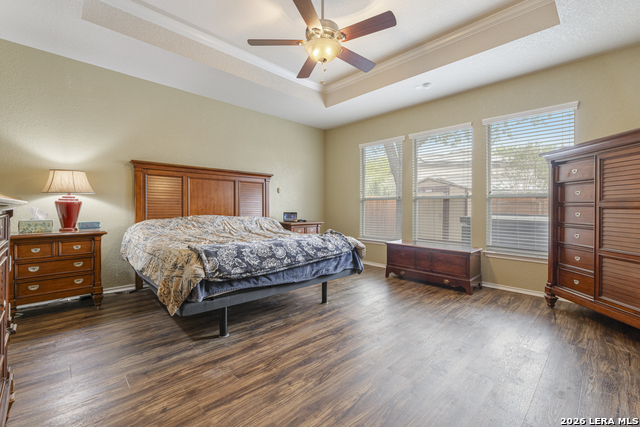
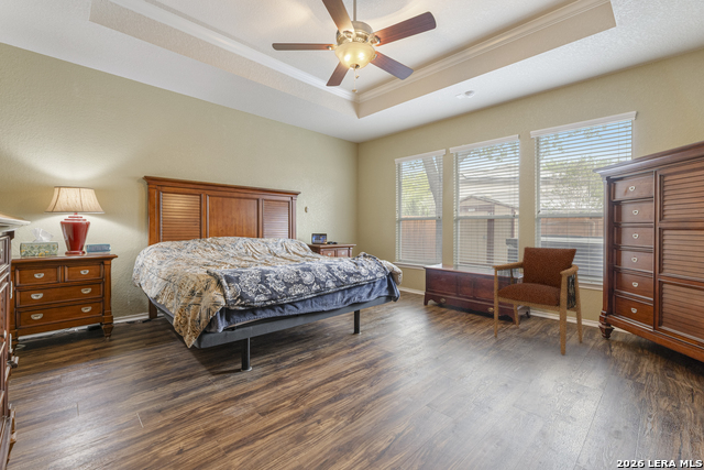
+ armchair (538, 293)
